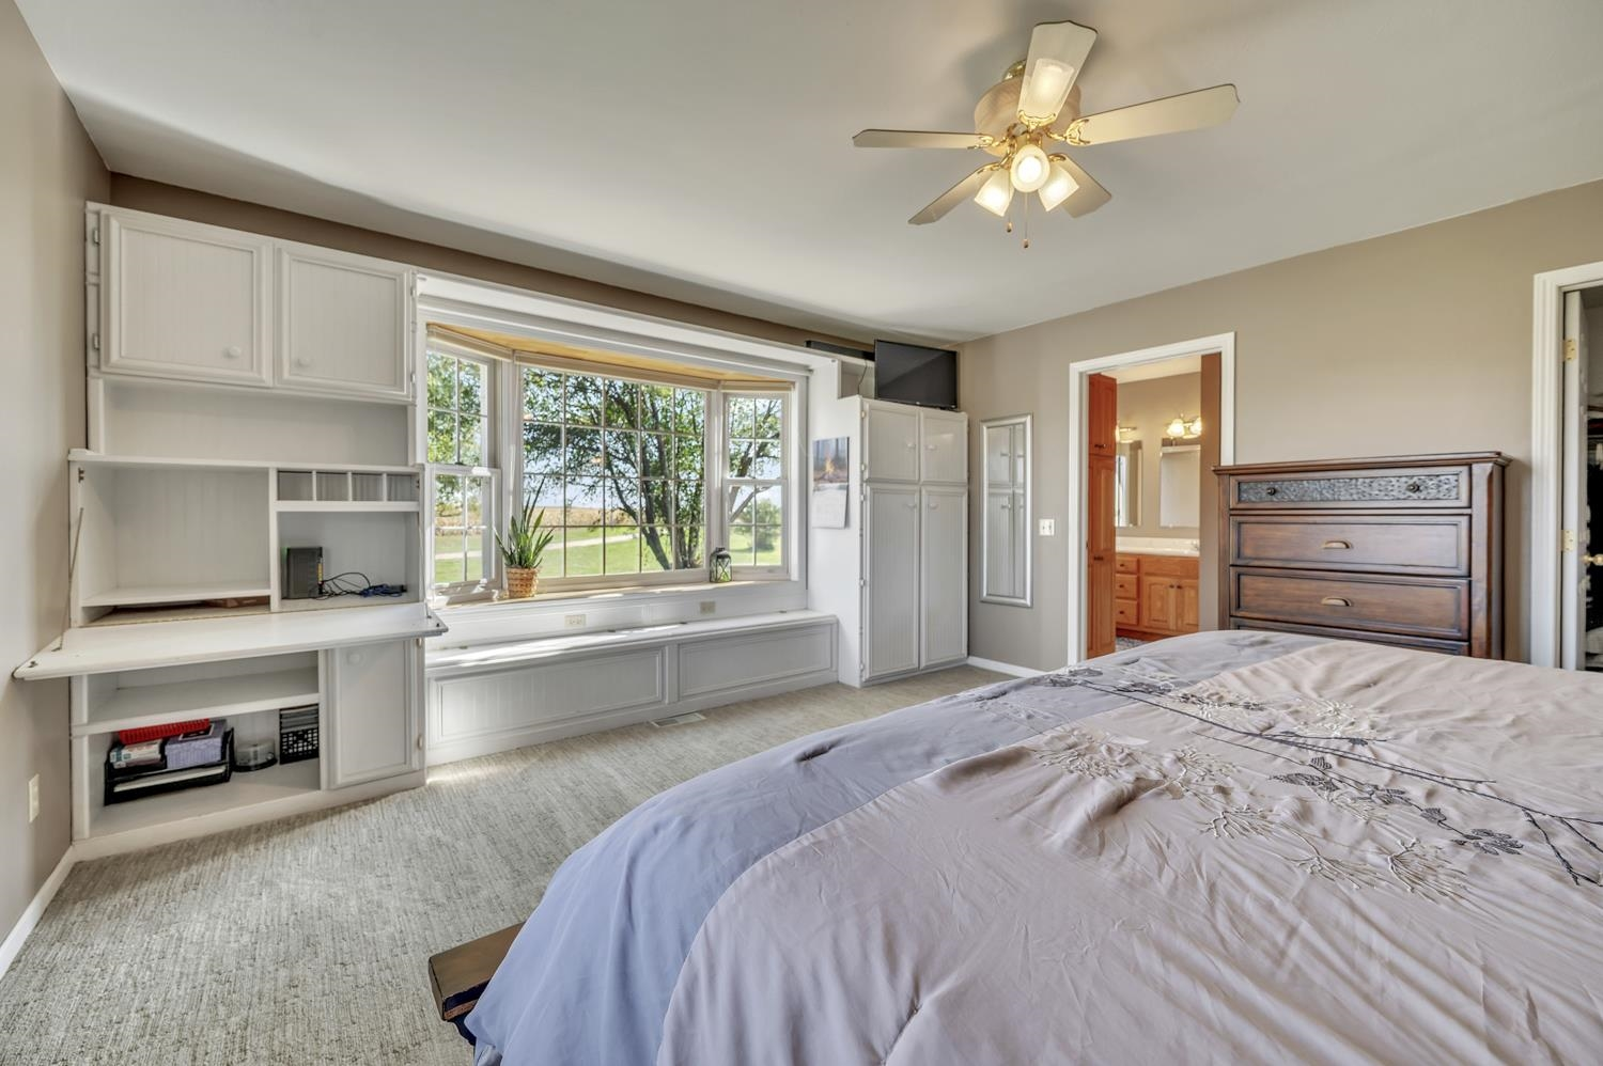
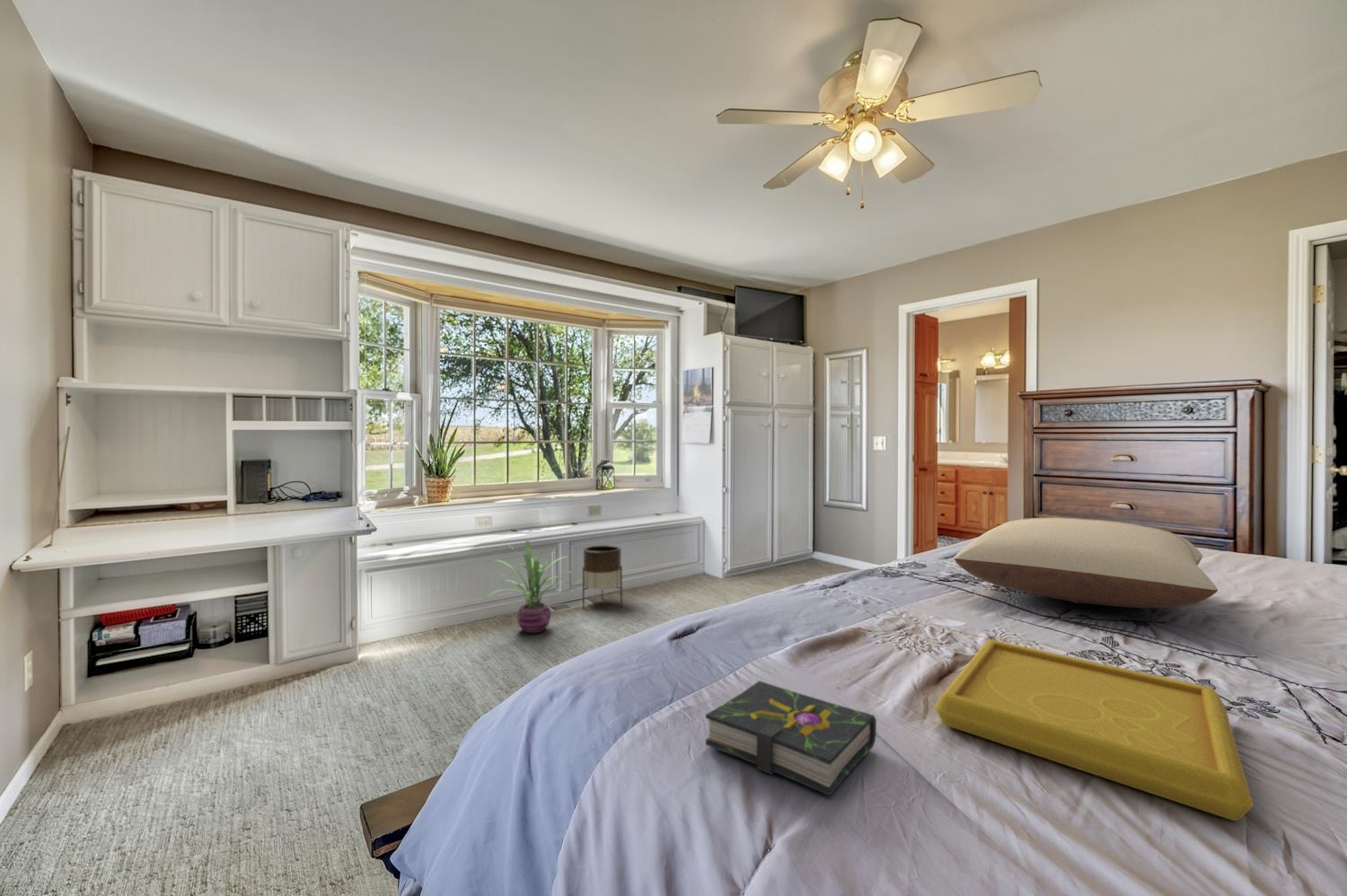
+ decorative plant (529, 585)
+ book (790, 728)
+ serving tray (1079, 706)
+ pillow (1079, 559)
+ planter (601, 576)
